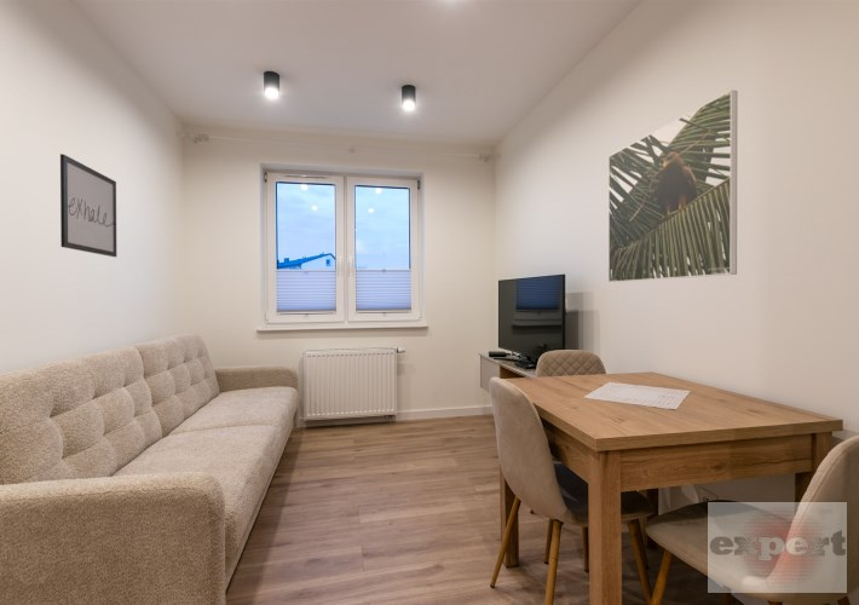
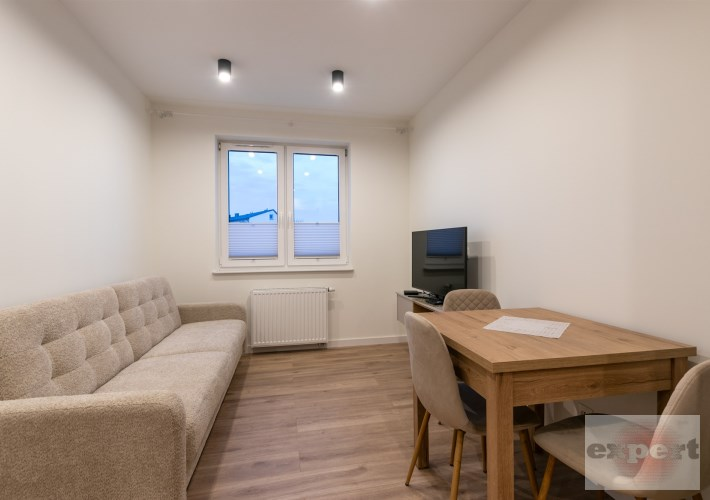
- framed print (661, 203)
- wall art (91, 211)
